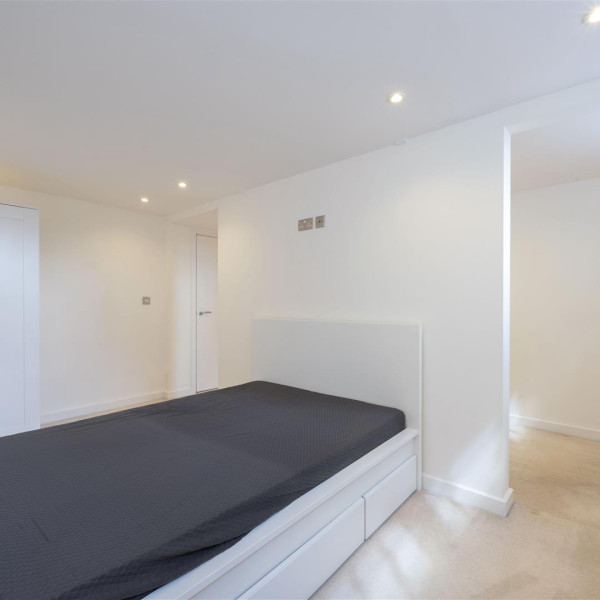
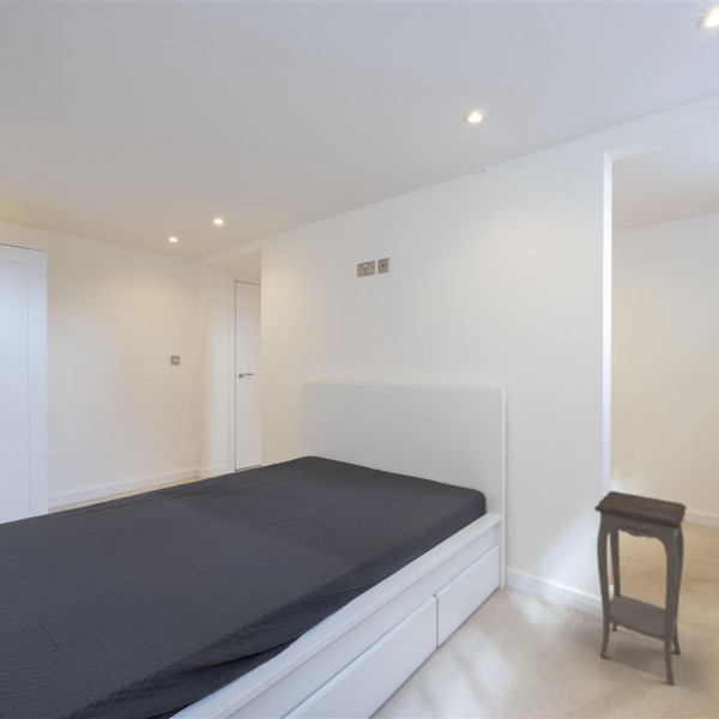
+ accent table (620, 579)
